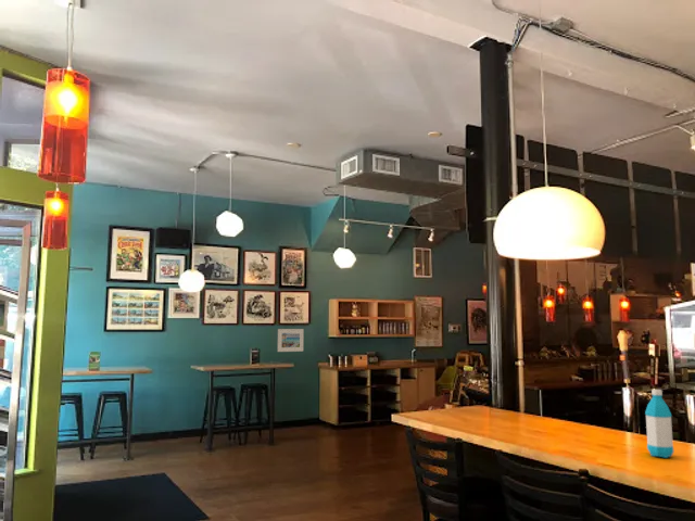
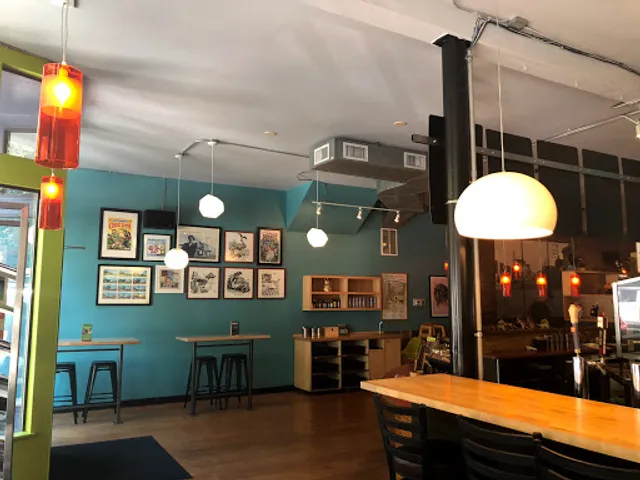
- water bottle (658, 422)
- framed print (290, 340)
